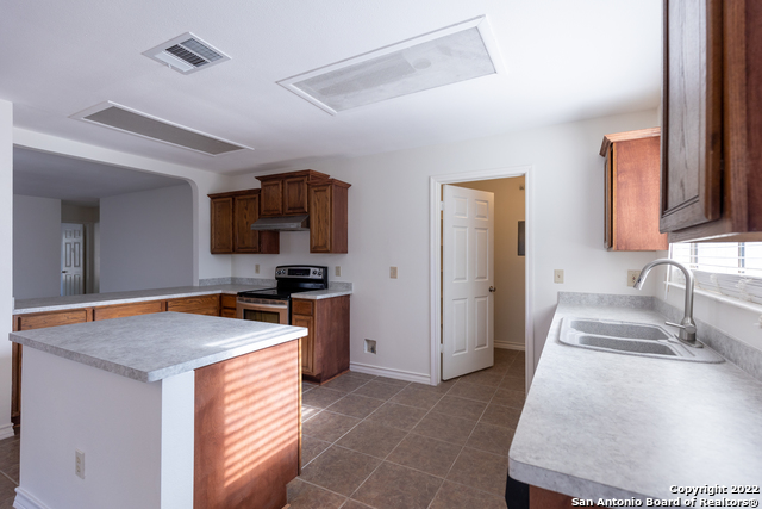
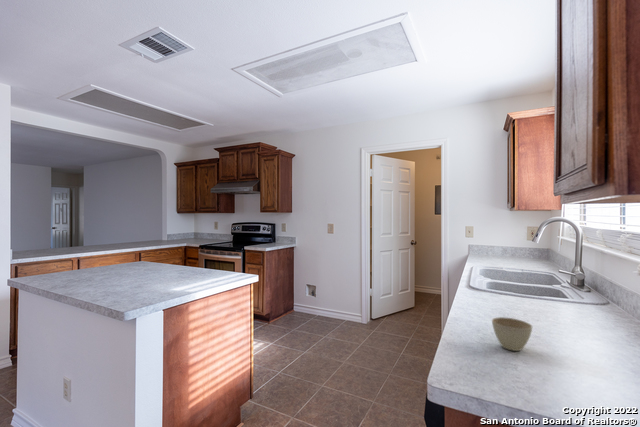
+ flower pot (511, 335)
